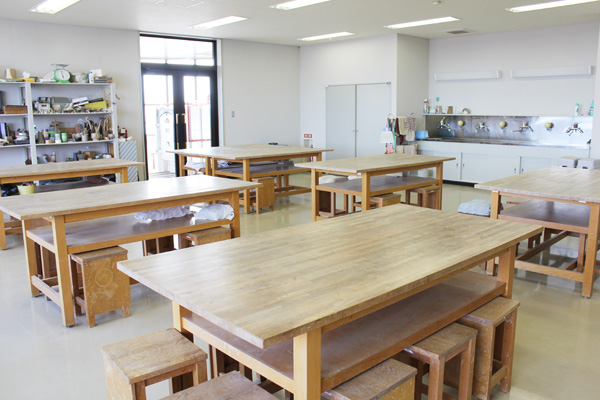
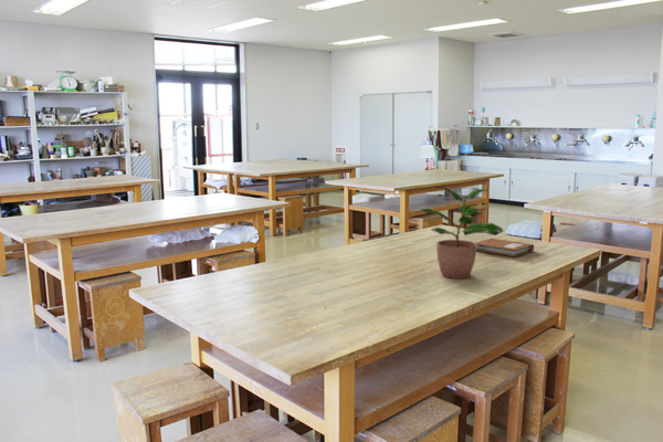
+ notebook (504, 246)
+ potted plant (459, 230)
